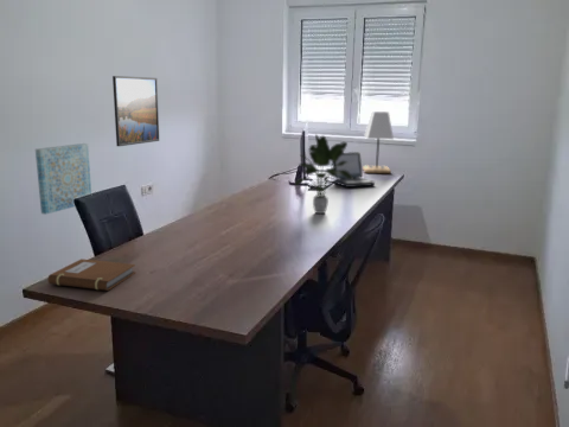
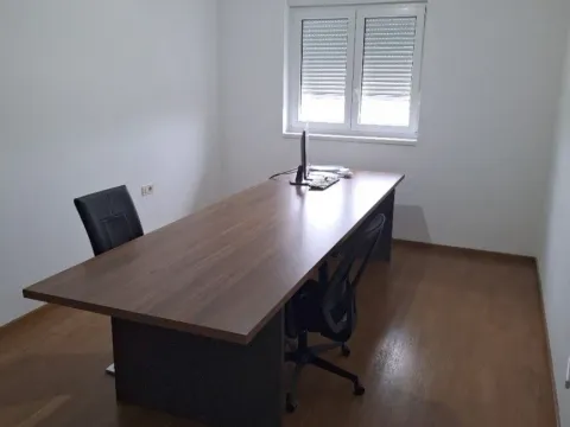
- laptop (352, 168)
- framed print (138, 110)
- wall art (65, 177)
- potted plant (324, 173)
- lamp (378, 141)
- notebook (91, 274)
